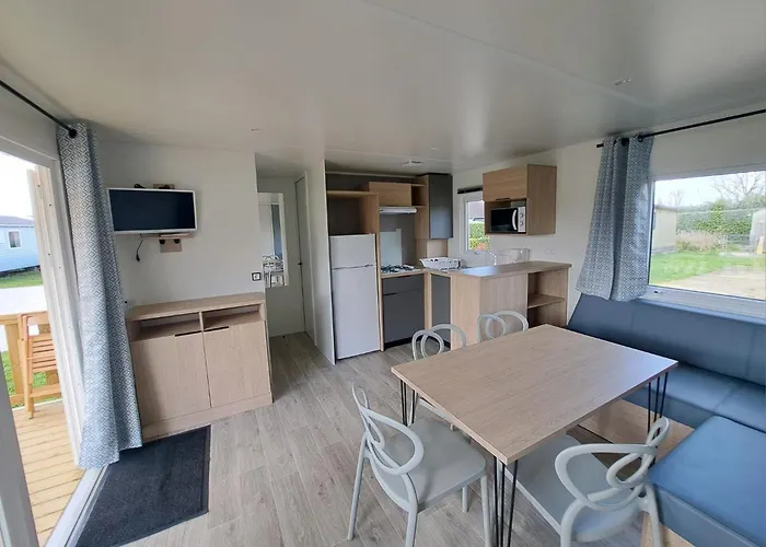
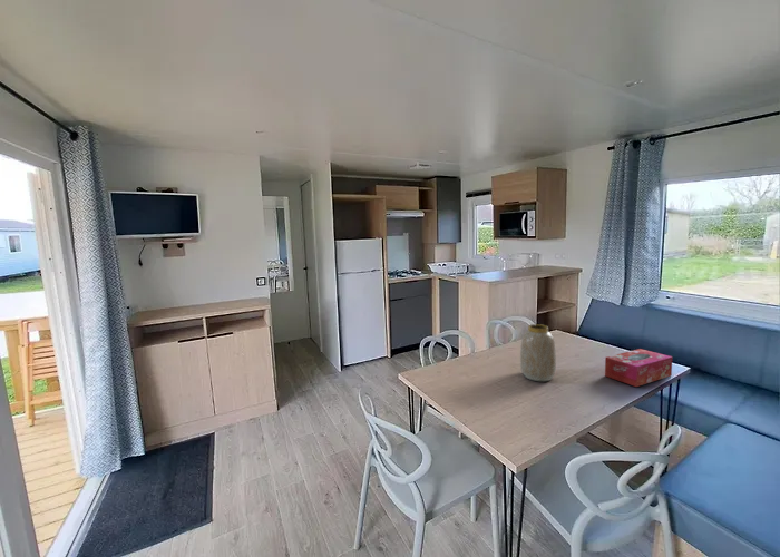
+ tissue box (637, 365)
+ vase (537, 351)
